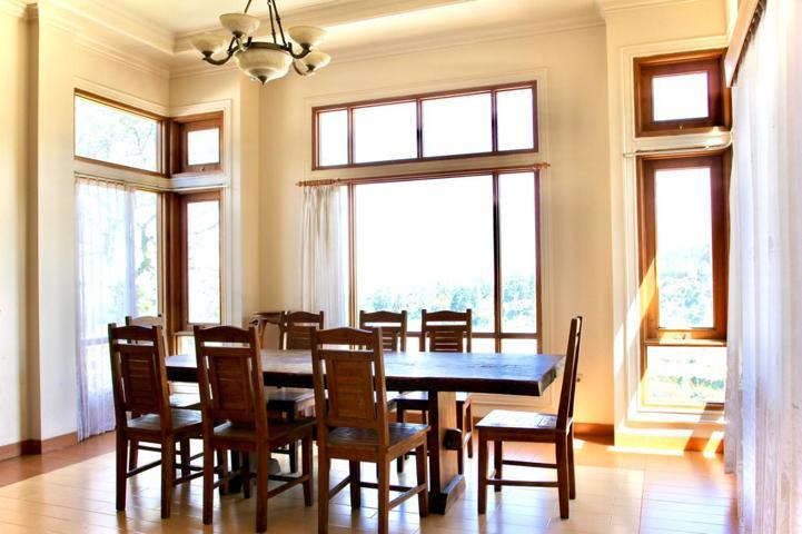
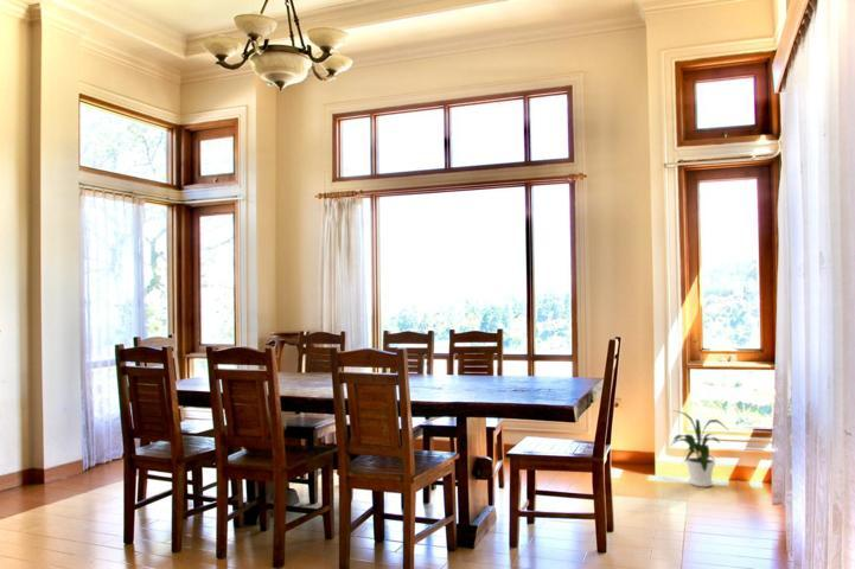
+ house plant (697, 447)
